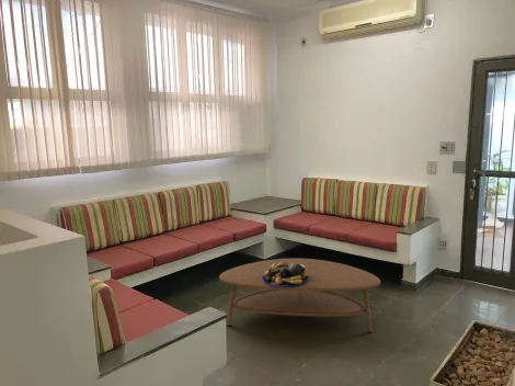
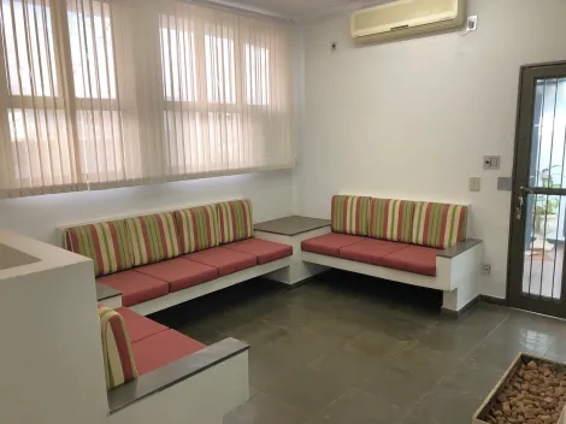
- fruit bowl (284, 270)
- coffee table (298, 294)
